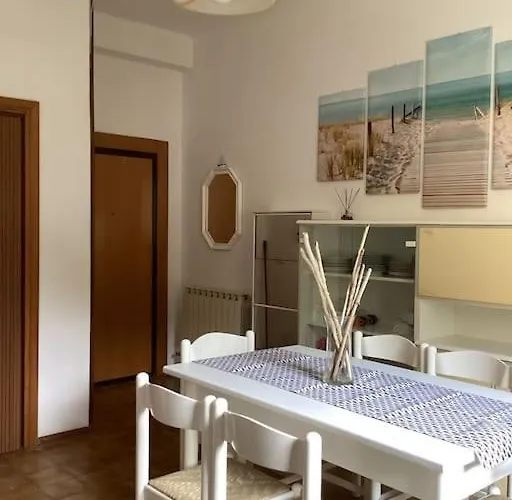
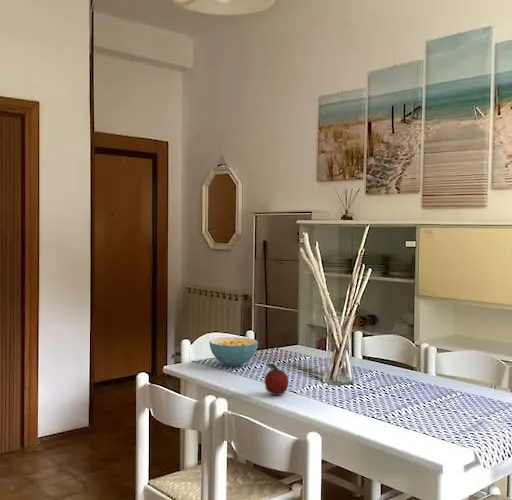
+ fruit (275, 379)
+ cereal bowl (233, 353)
